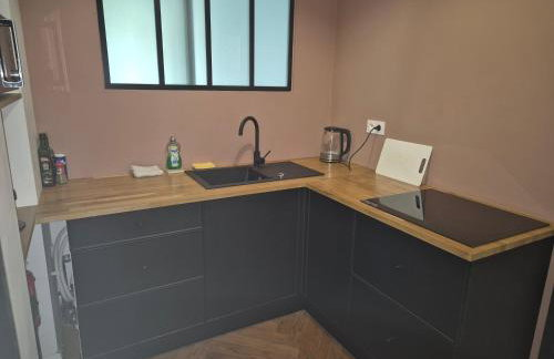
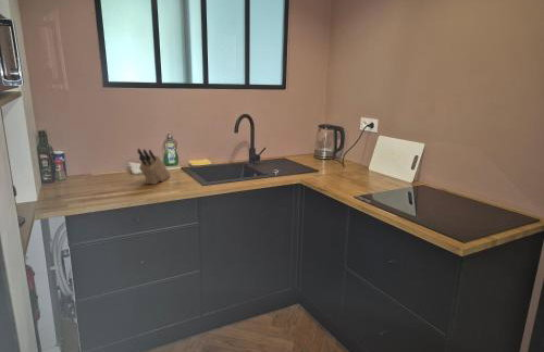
+ knife block (153, 163)
